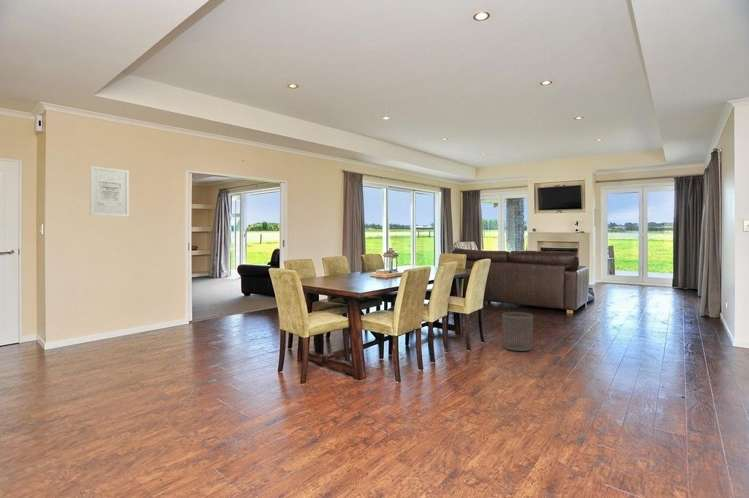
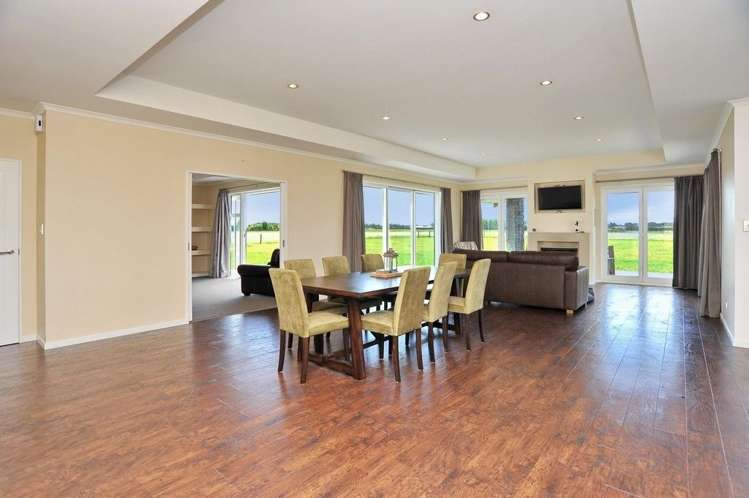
- wall art (110, 192)
- waste bin (517, 331)
